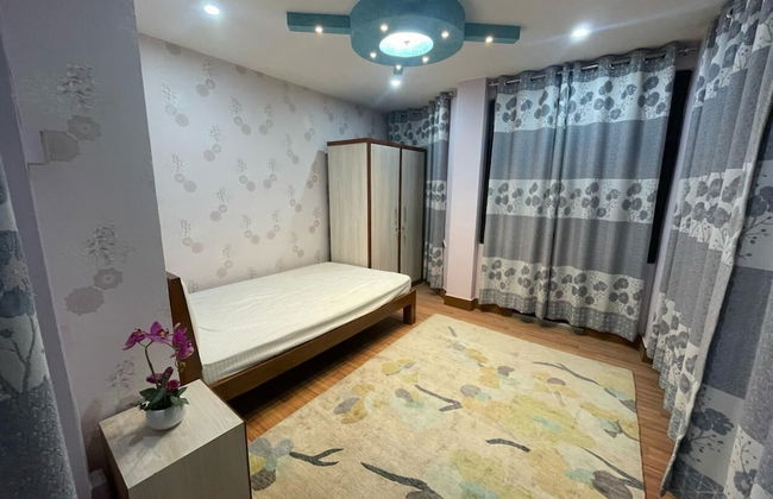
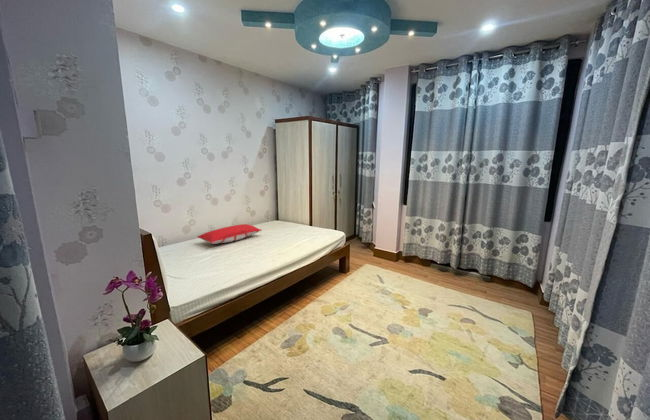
+ pillow (231, 233)
